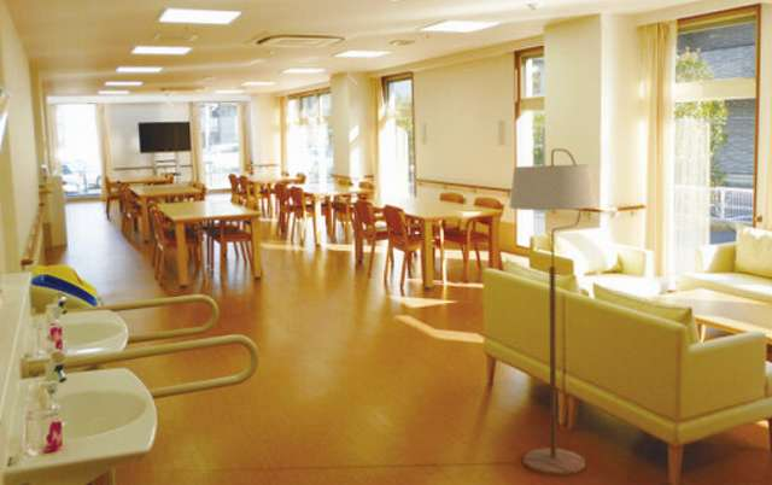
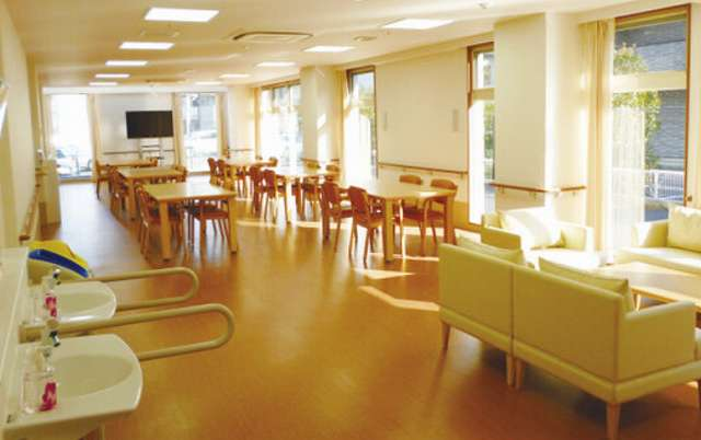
- floor lamp (555, 308)
